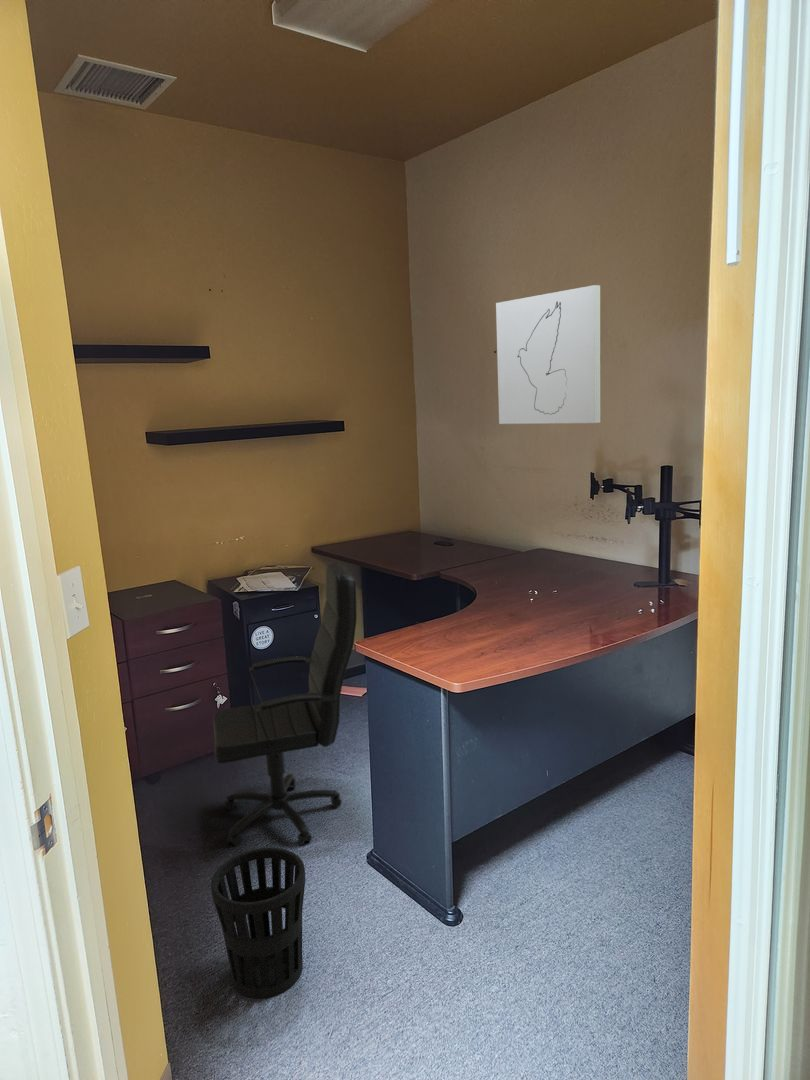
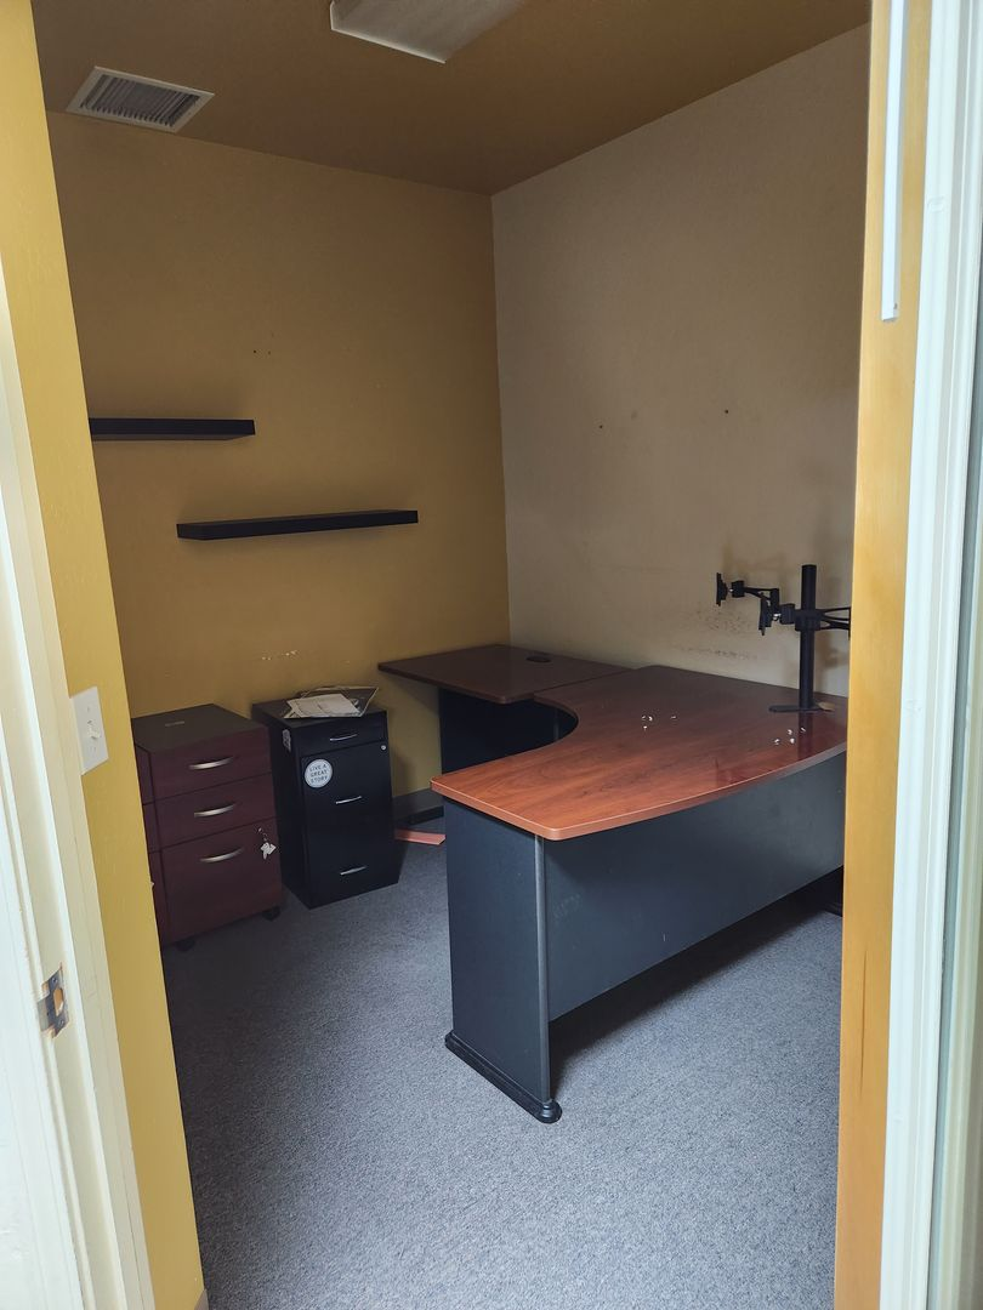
- office chair (285, 697)
- wall art (545, 360)
- wastebasket (262, 923)
